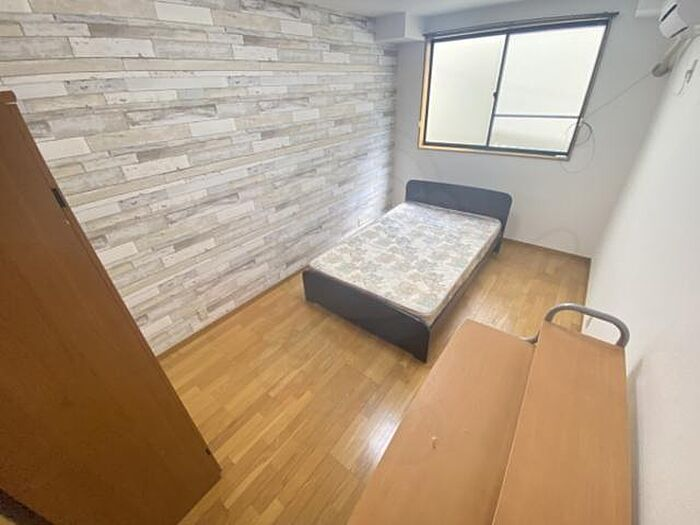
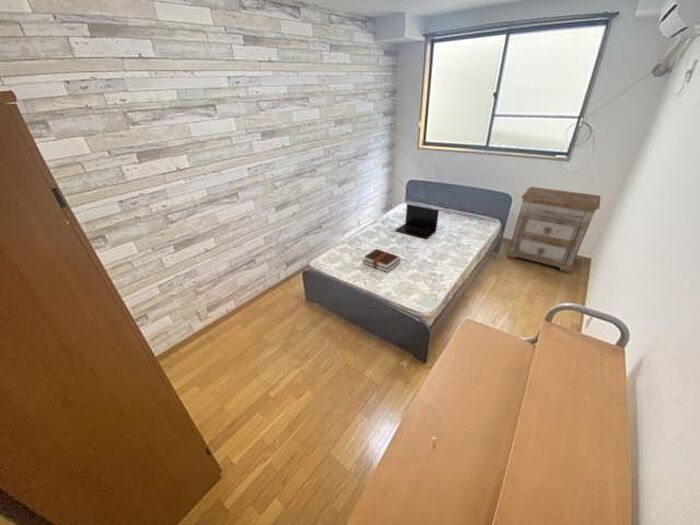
+ hardback book (381, 259)
+ nightstand (549, 228)
+ laptop (416, 220)
